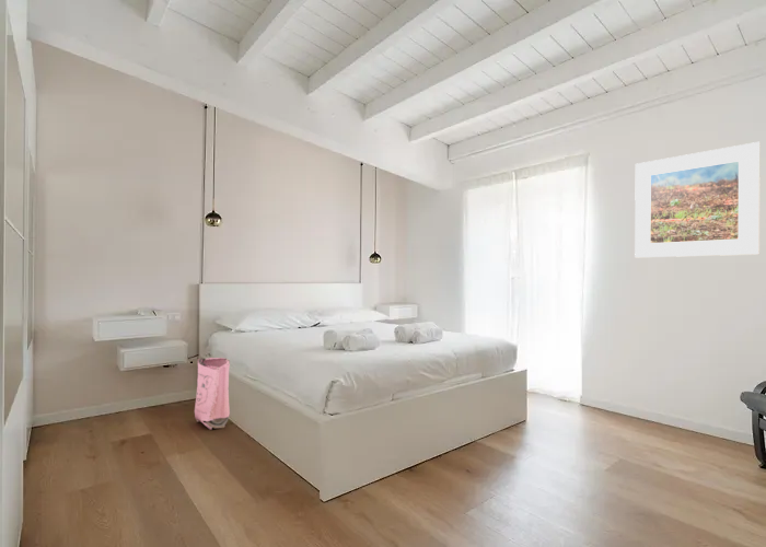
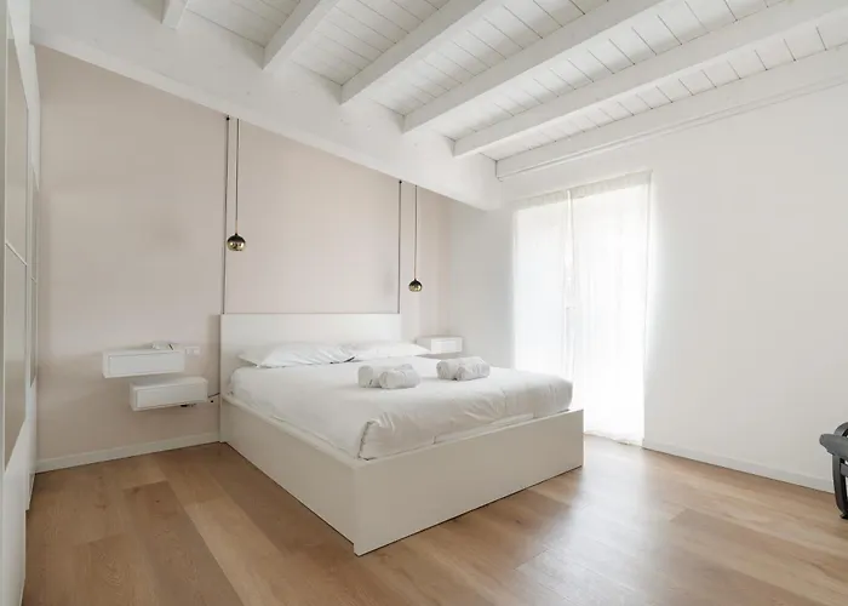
- bag (212, 392)
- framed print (692, 205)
